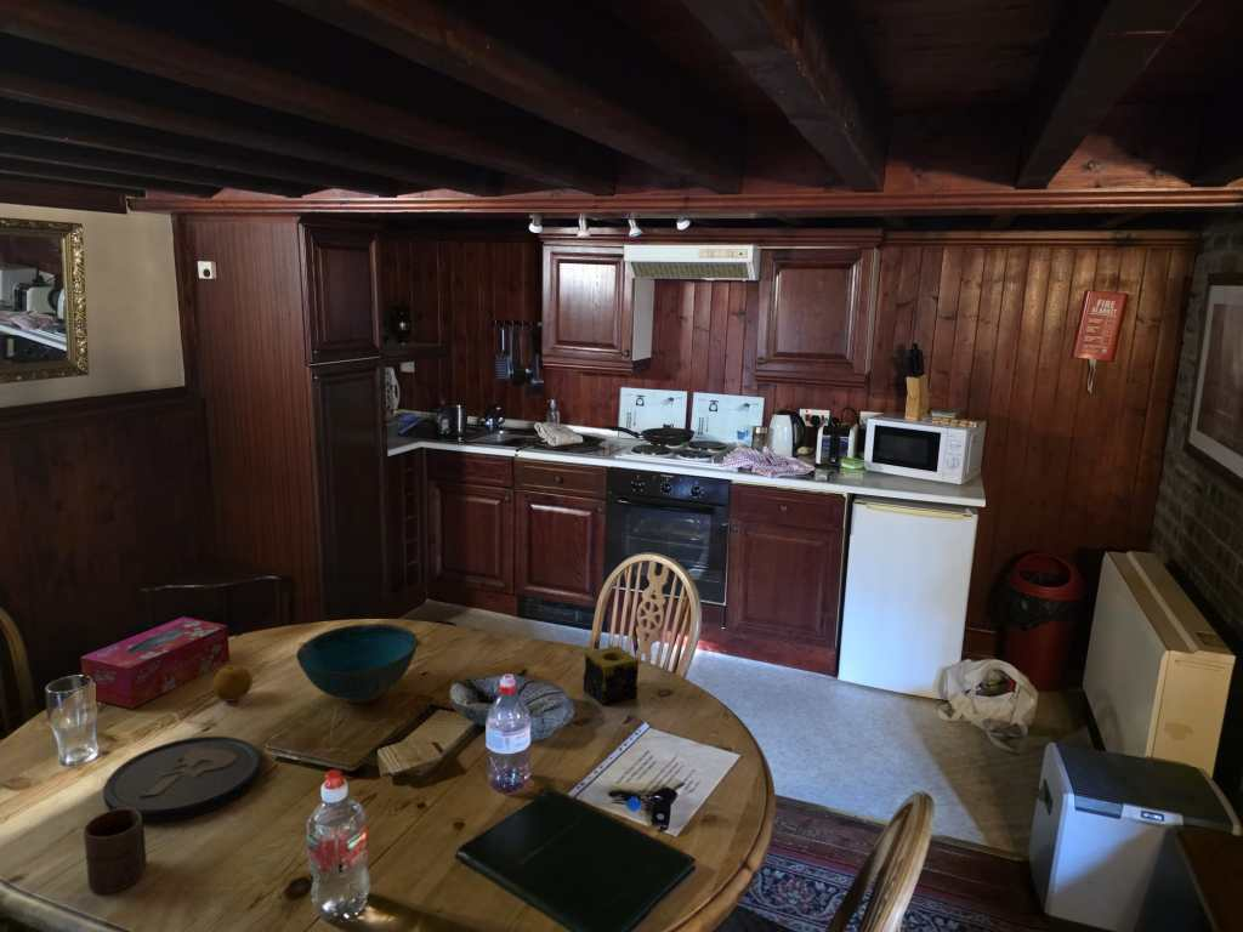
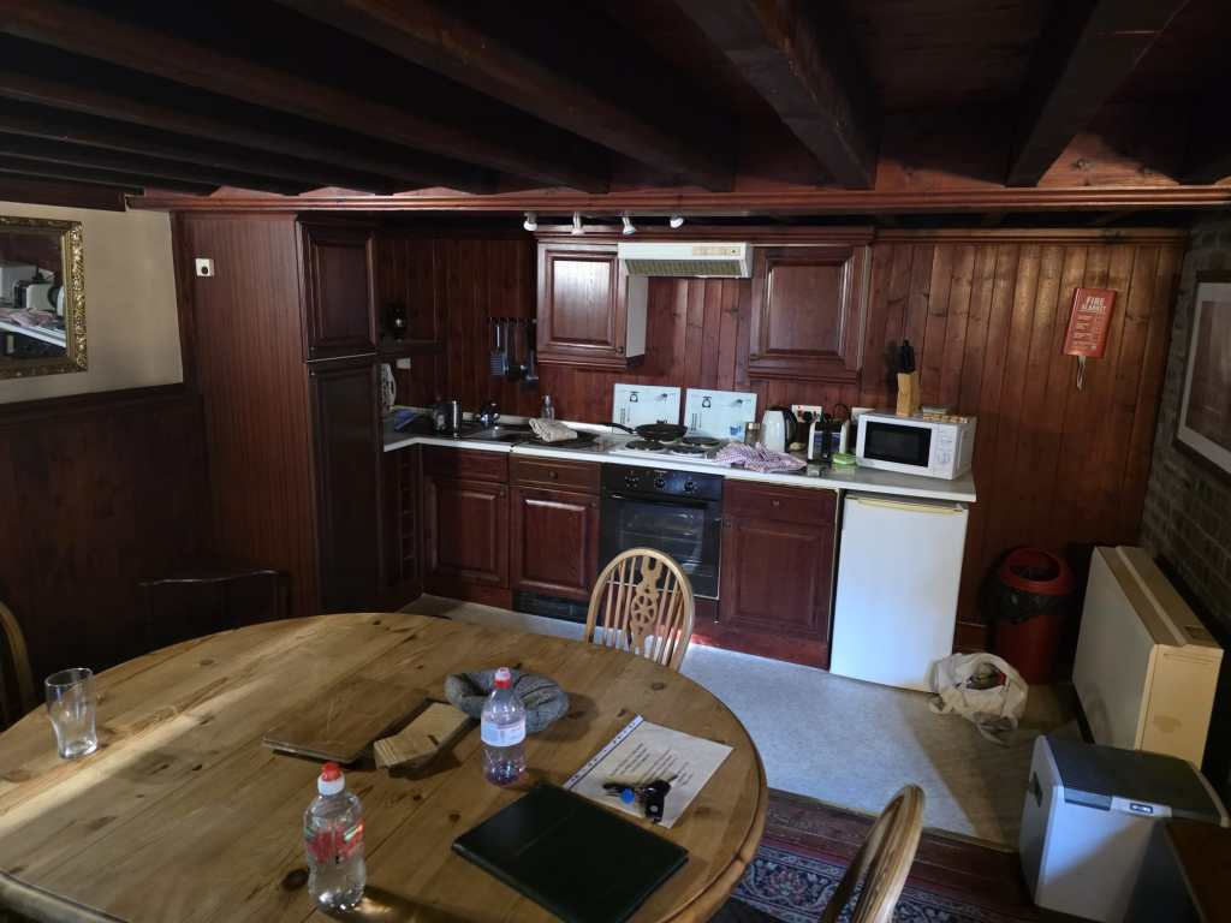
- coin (186, 775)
- bowl (358, 670)
- cup (117, 848)
- tissue box (159, 659)
- fruit (232, 682)
- candle (609, 675)
